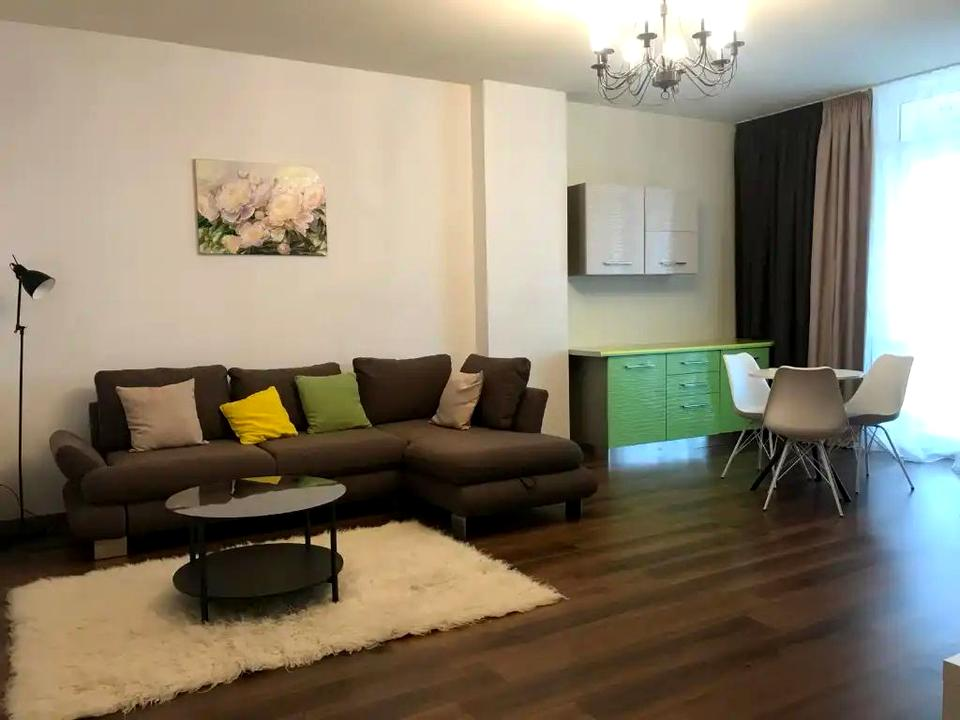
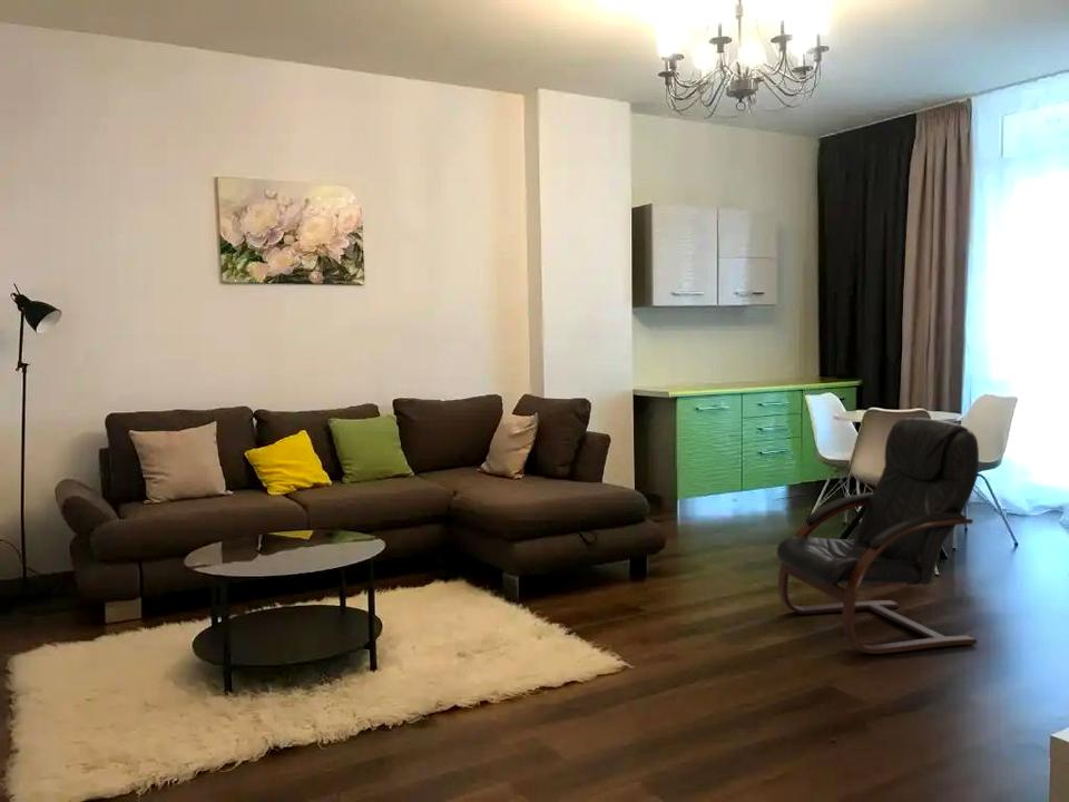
+ armchair (872, 526)
